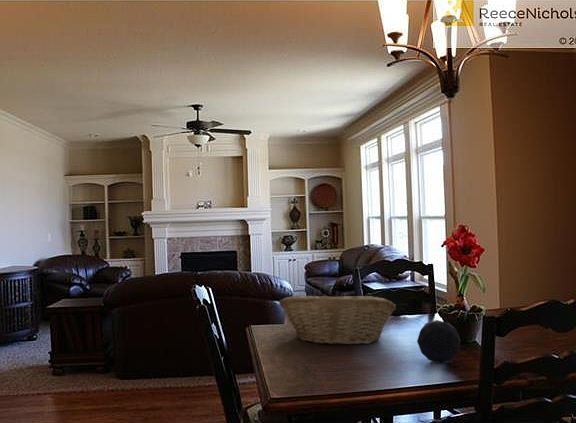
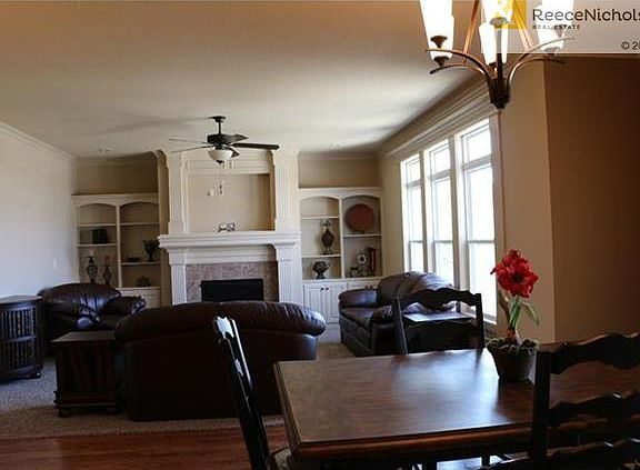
- decorative orb (438, 341)
- fruit basket (336, 314)
